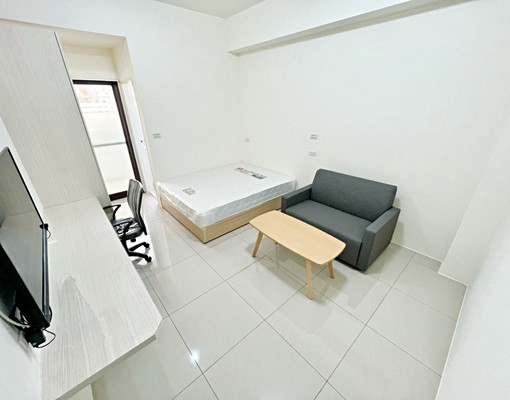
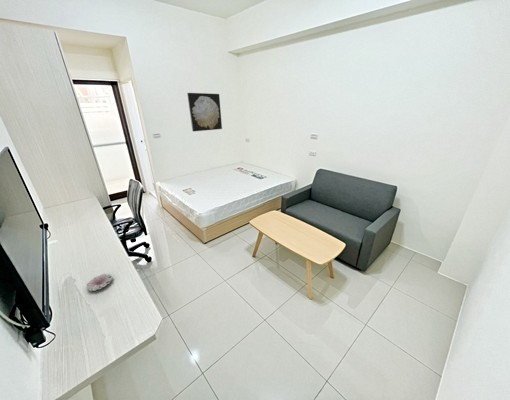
+ flower (99, 282)
+ wall art (205, 112)
